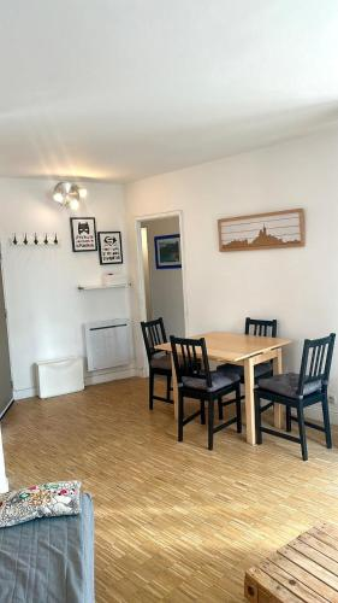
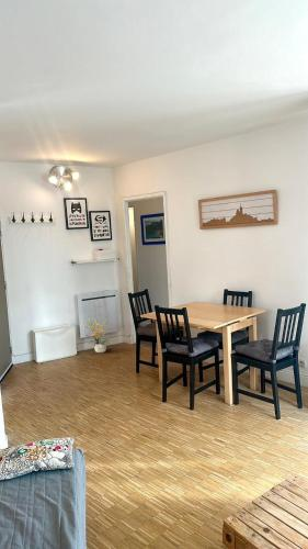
+ potted plant (98, 335)
